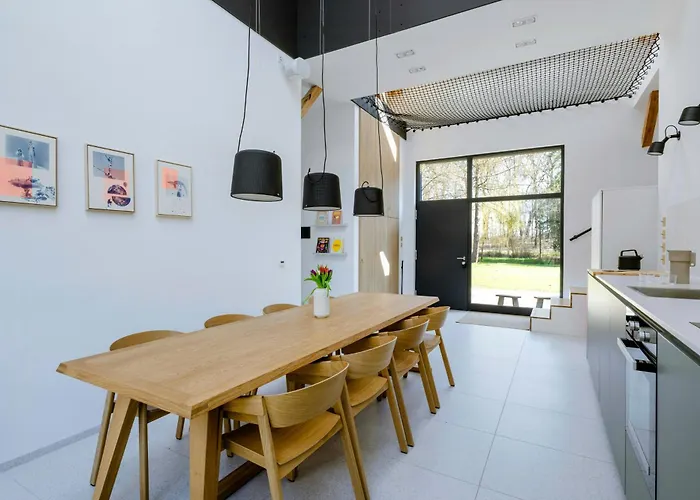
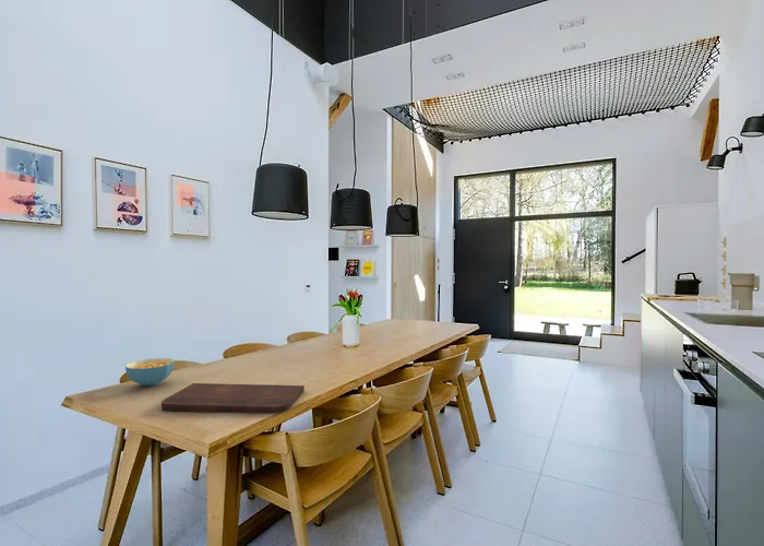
+ cereal bowl (151, 373)
+ cutting board (235, 396)
